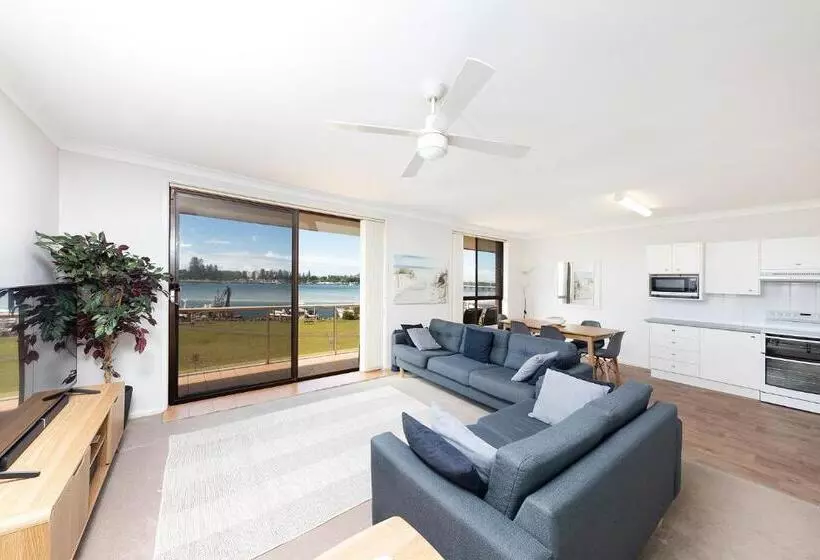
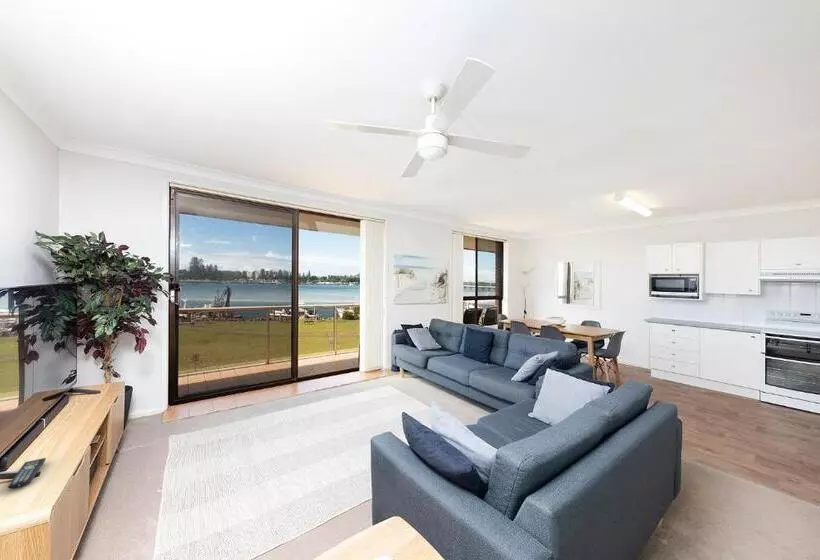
+ remote control (28, 471)
